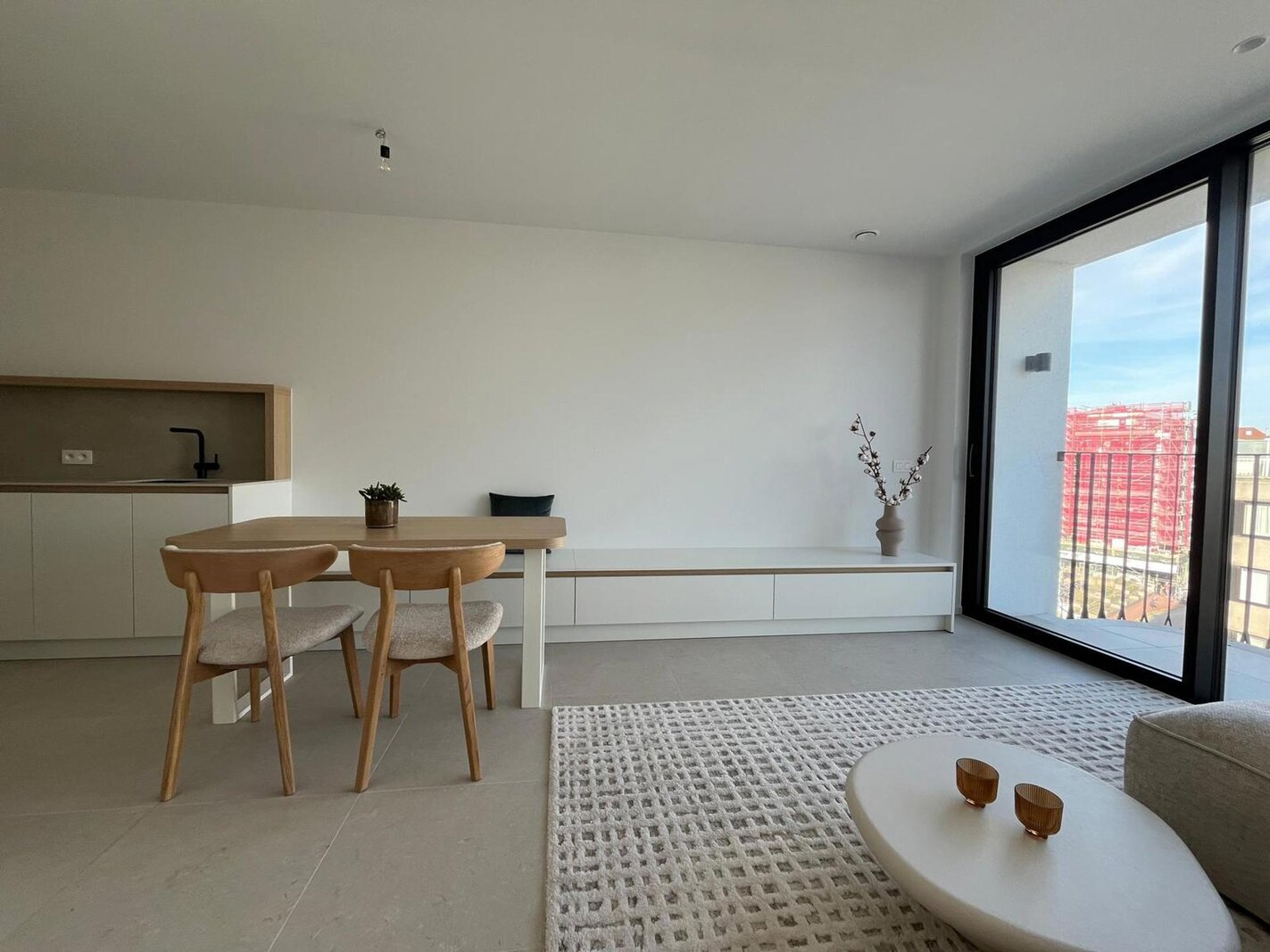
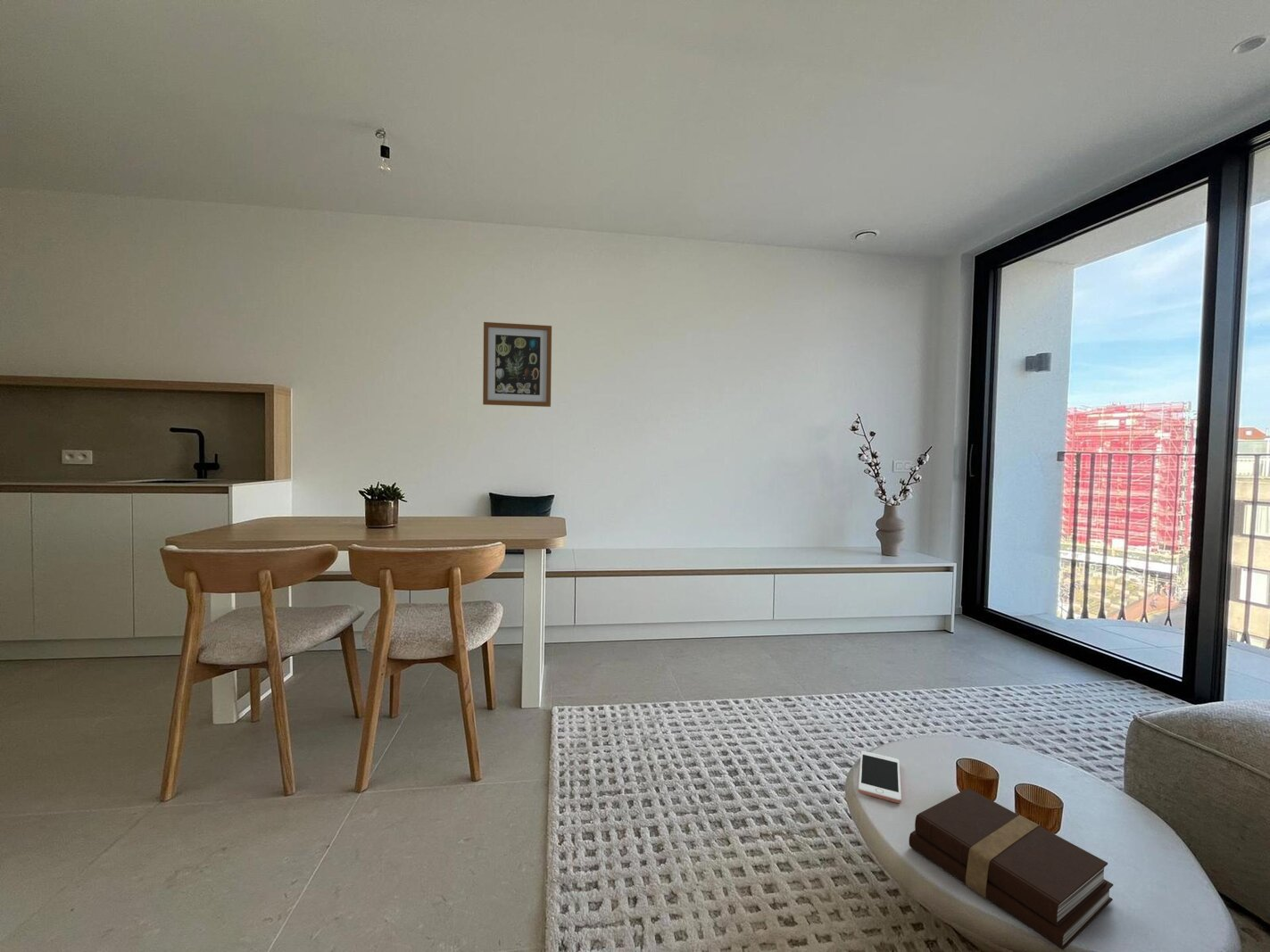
+ cell phone (879, 774)
+ book (1005, 855)
+ wall art (518, 365)
